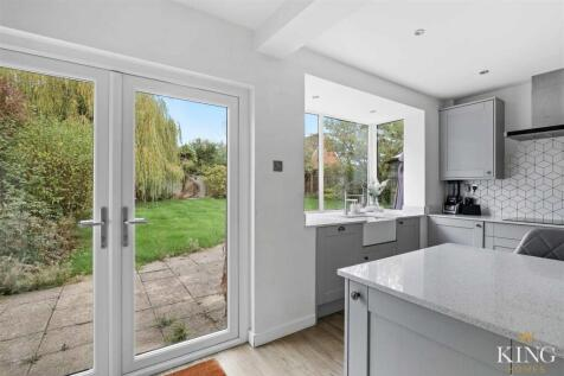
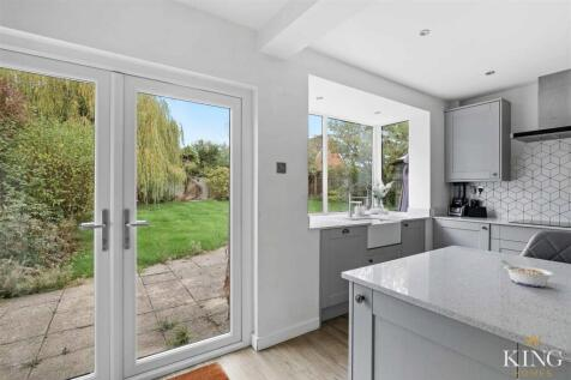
+ legume (525, 275)
